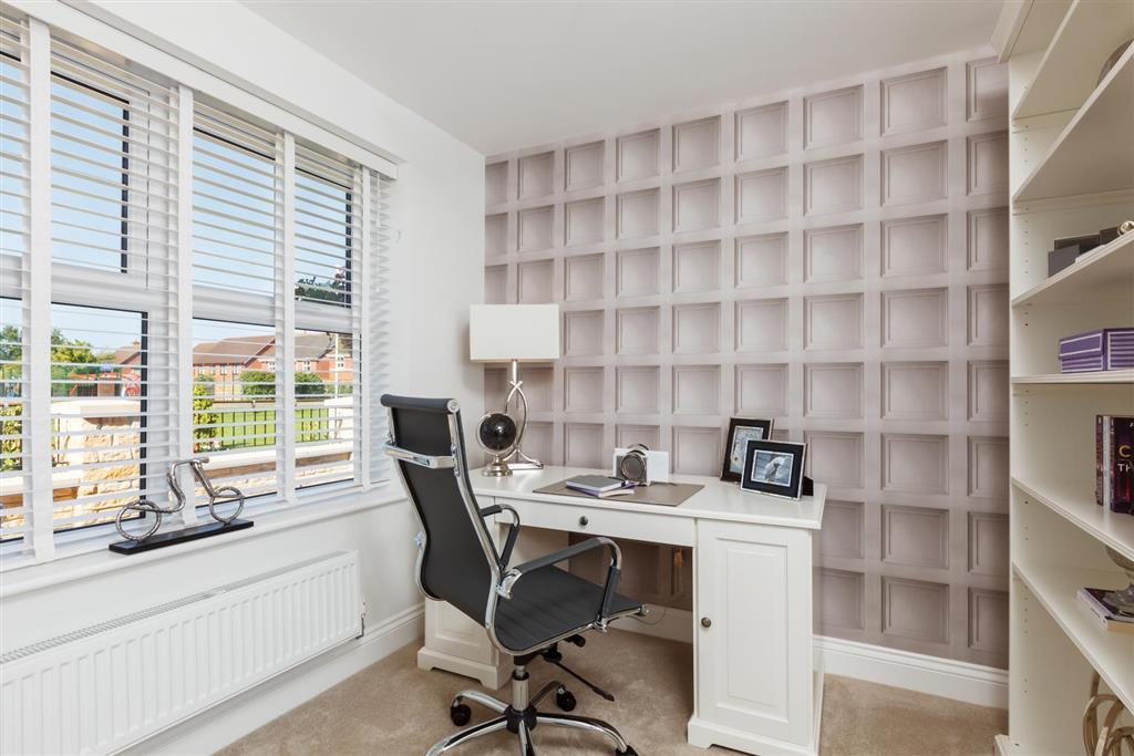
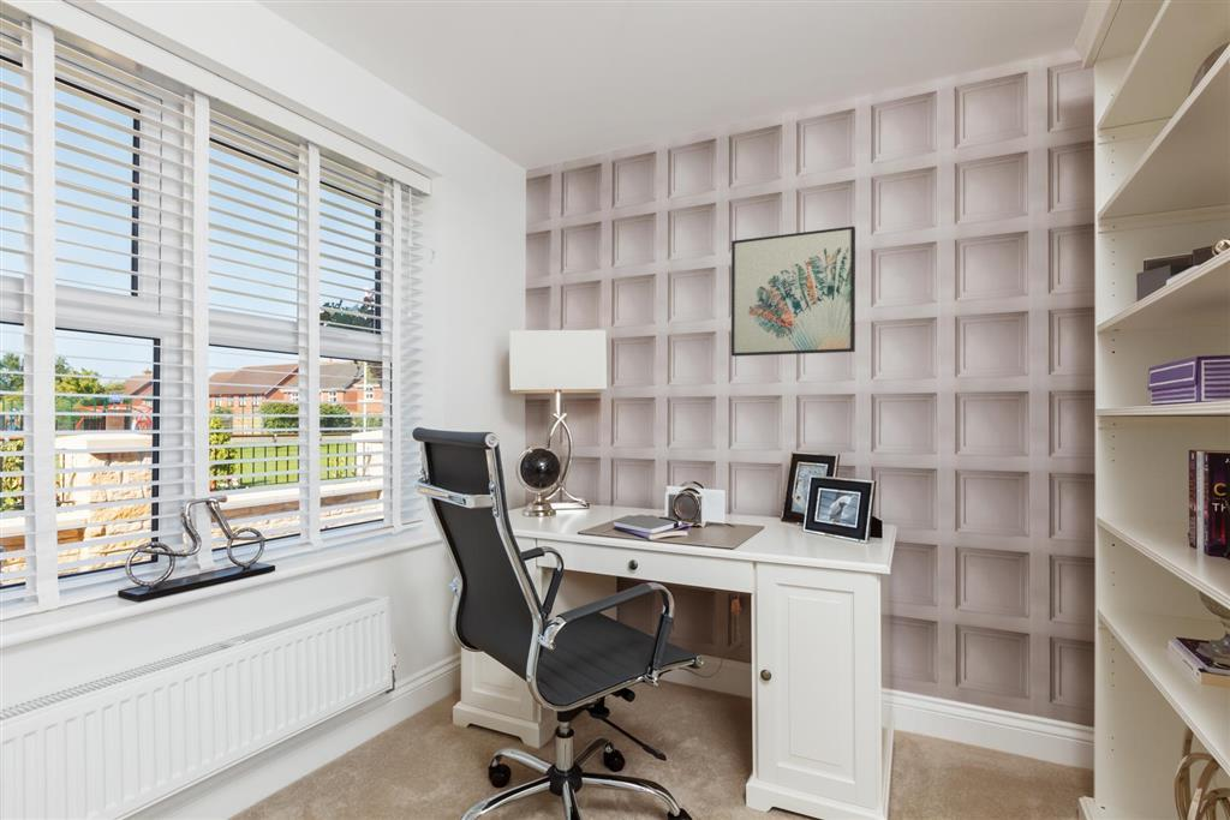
+ wall art (790, 294)
